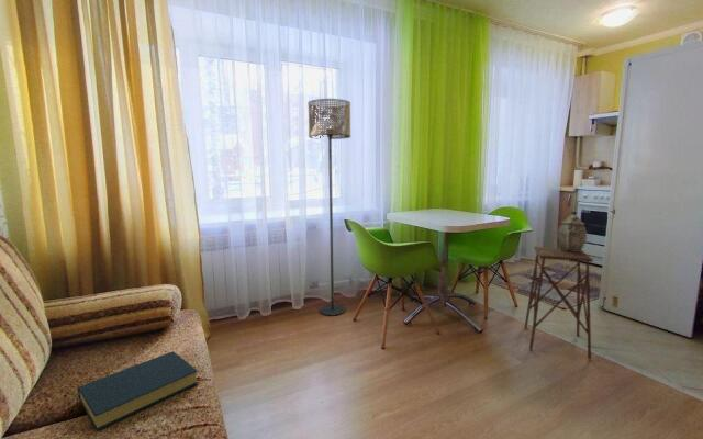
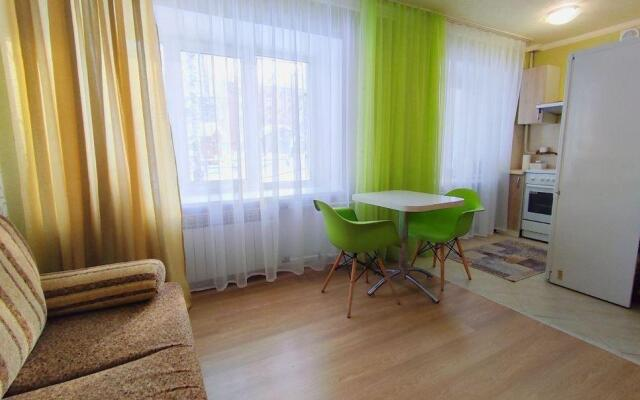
- side table (560, 296)
- floor lamp (331, 211)
- decorative jar (572, 230)
- hardback book (140, 384)
